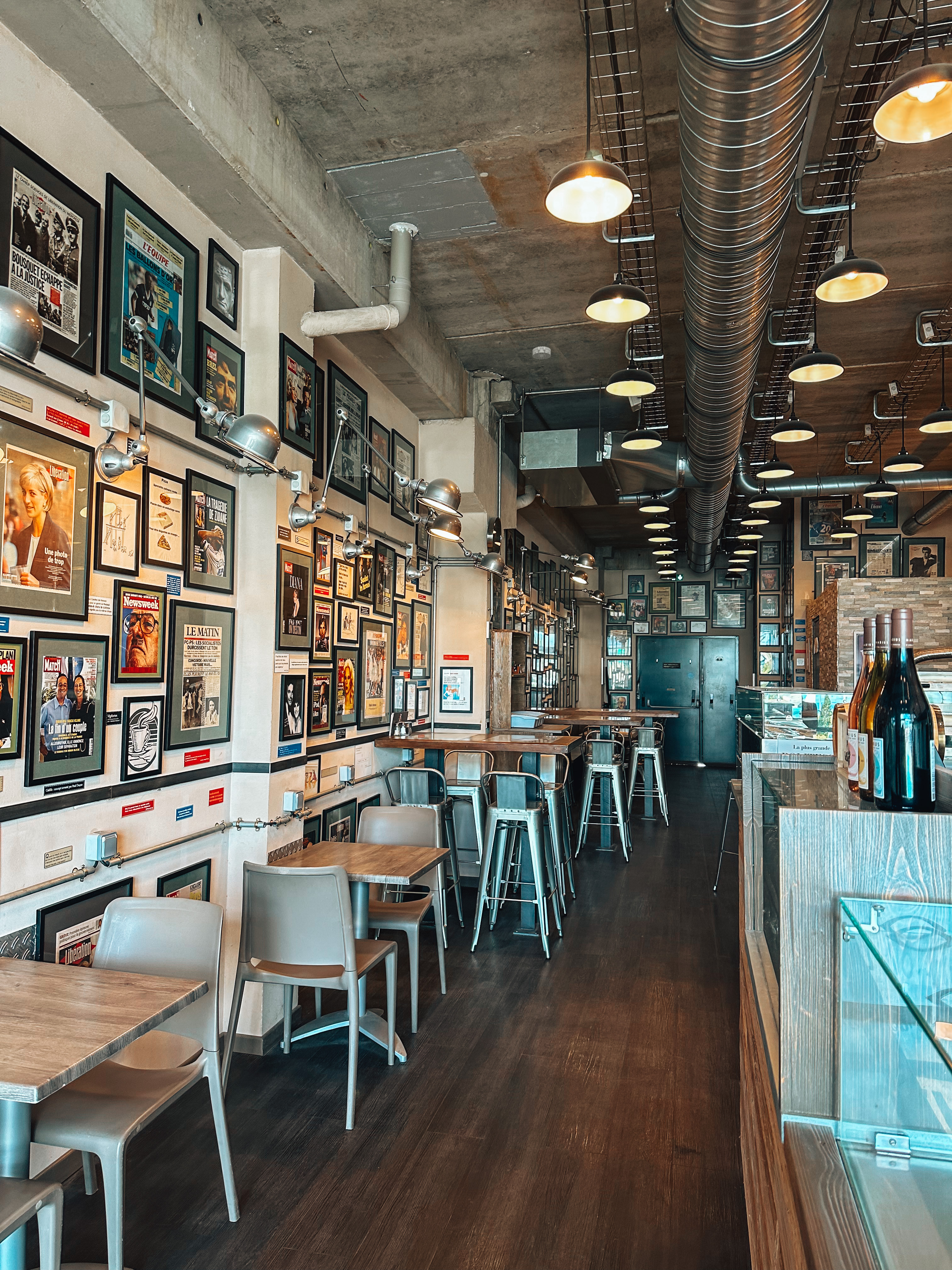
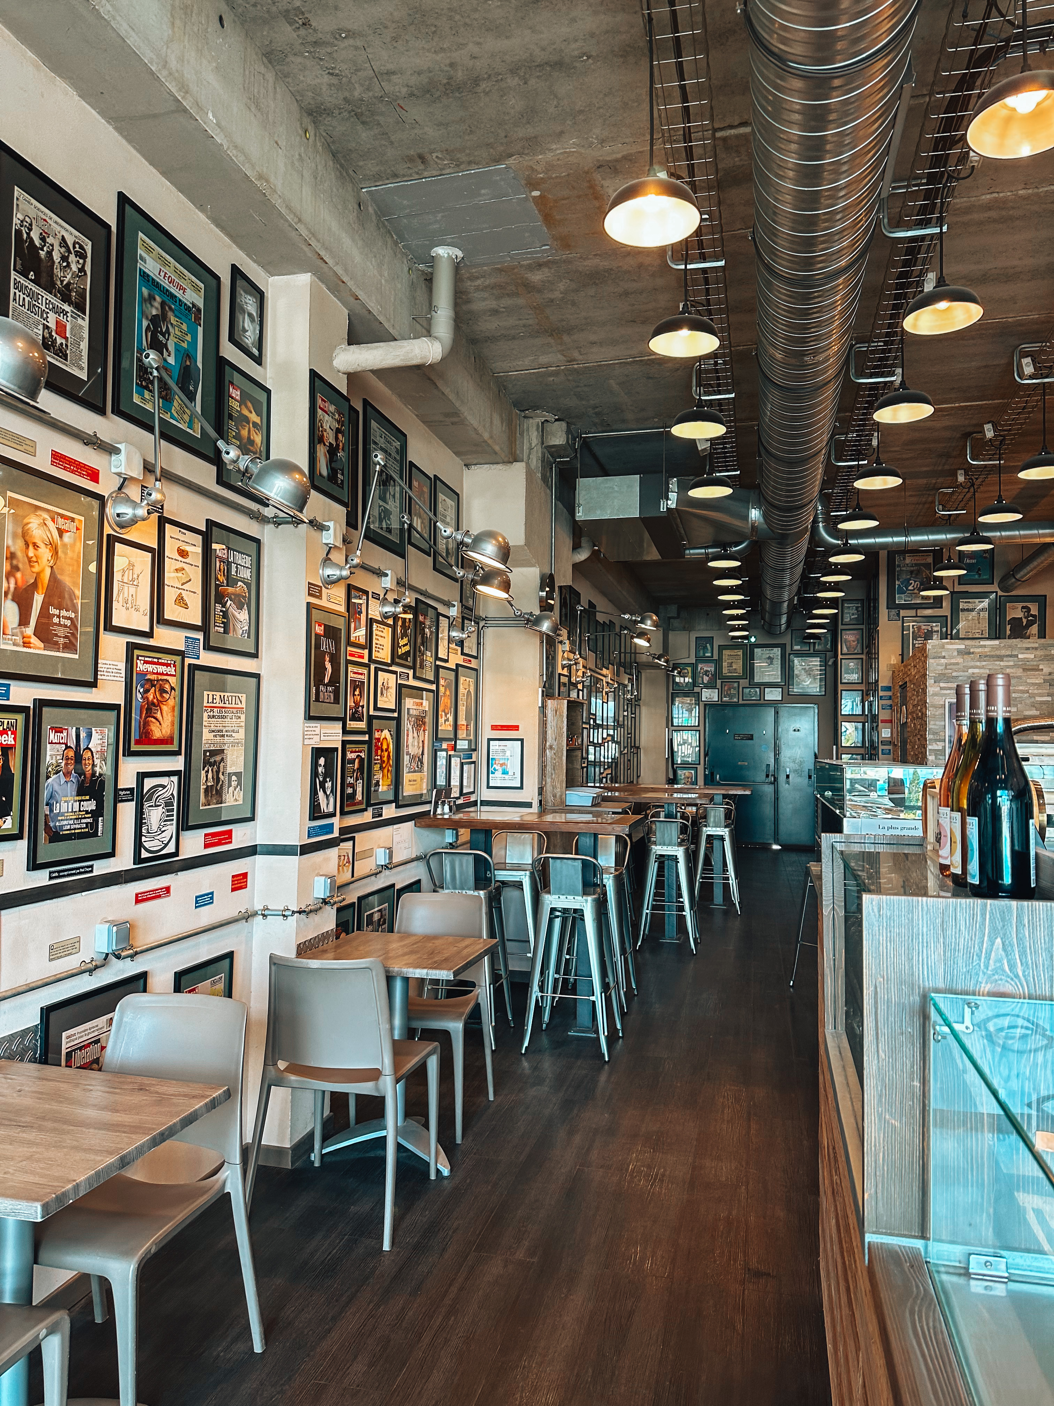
- smoke detector (541, 352)
